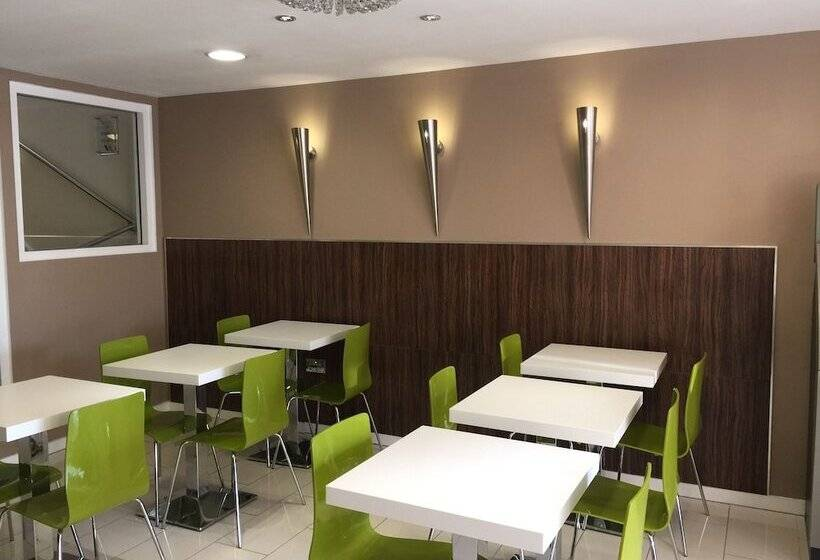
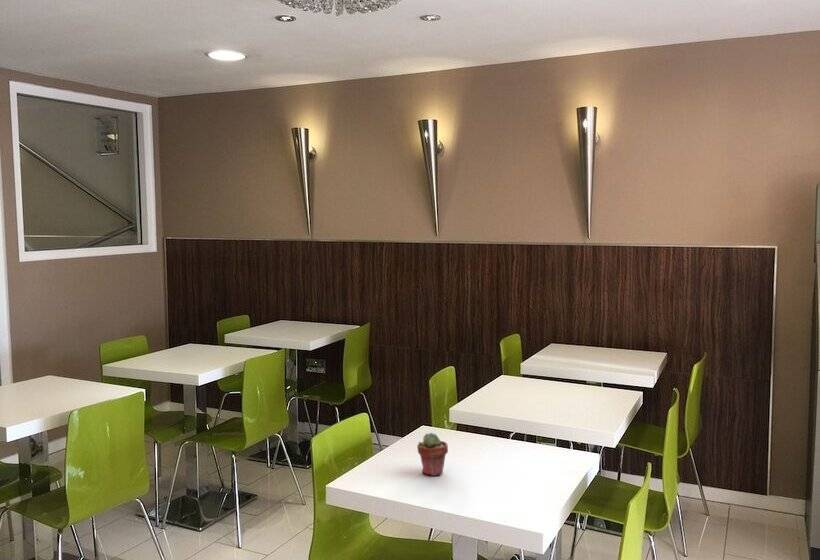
+ potted succulent (432, 452)
